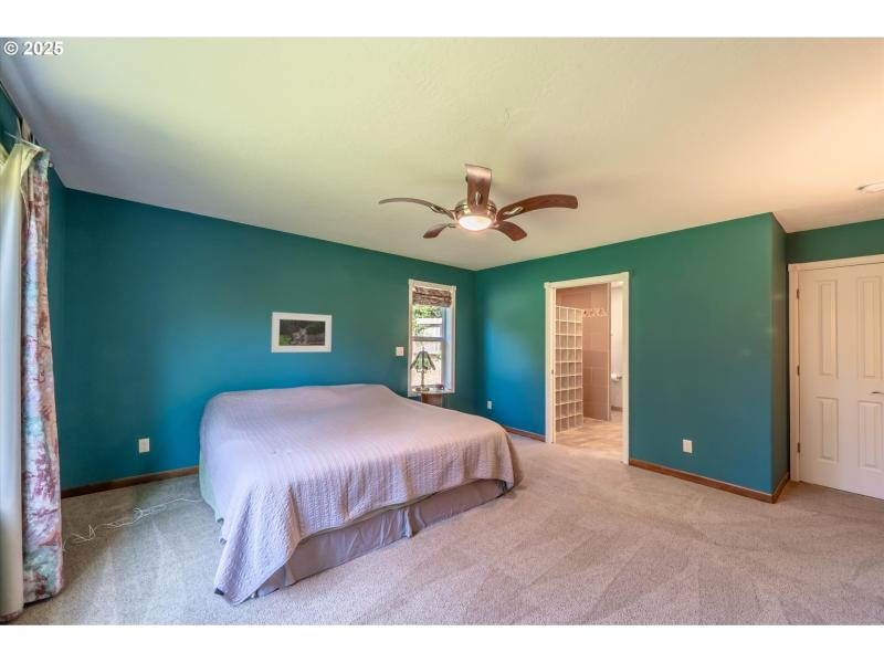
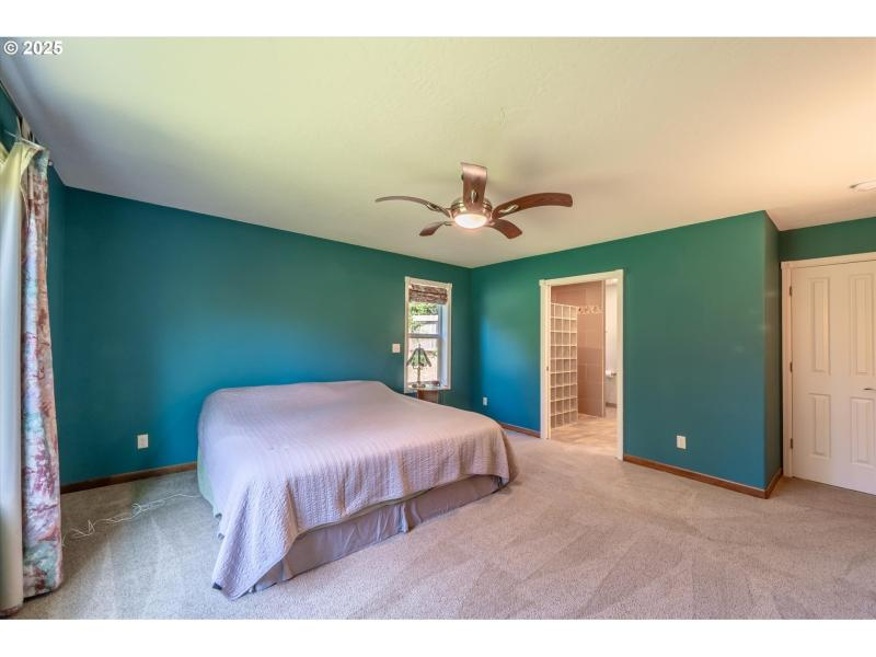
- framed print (303, 333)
